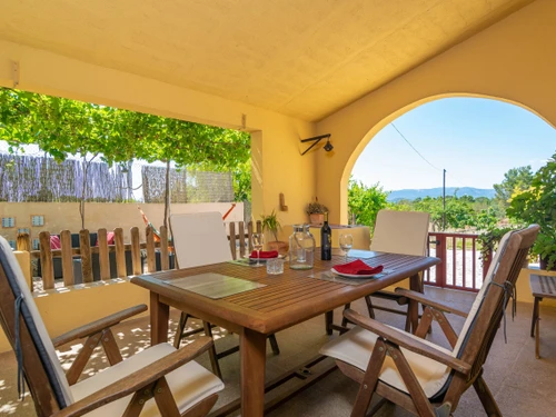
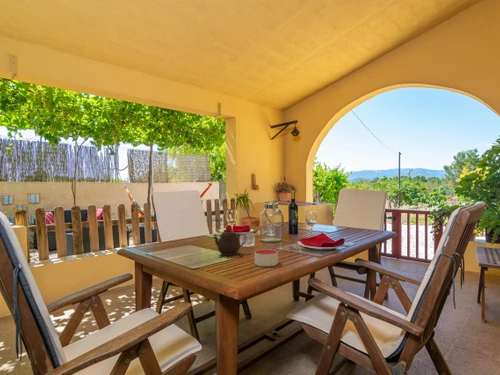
+ candle (266, 256)
+ teapot (230, 241)
